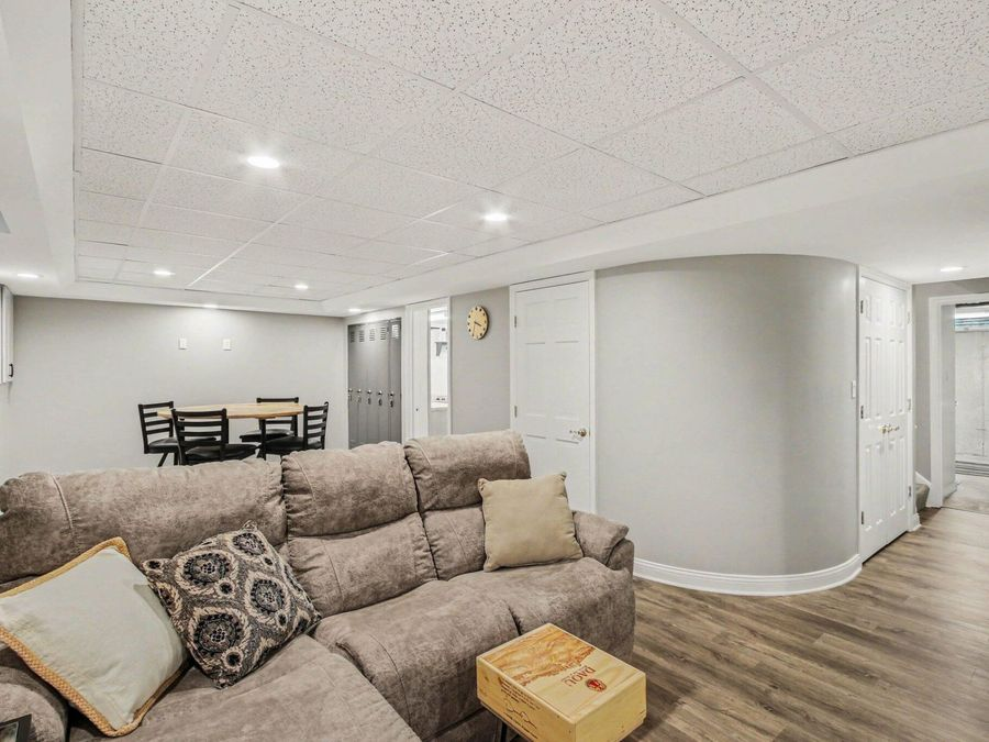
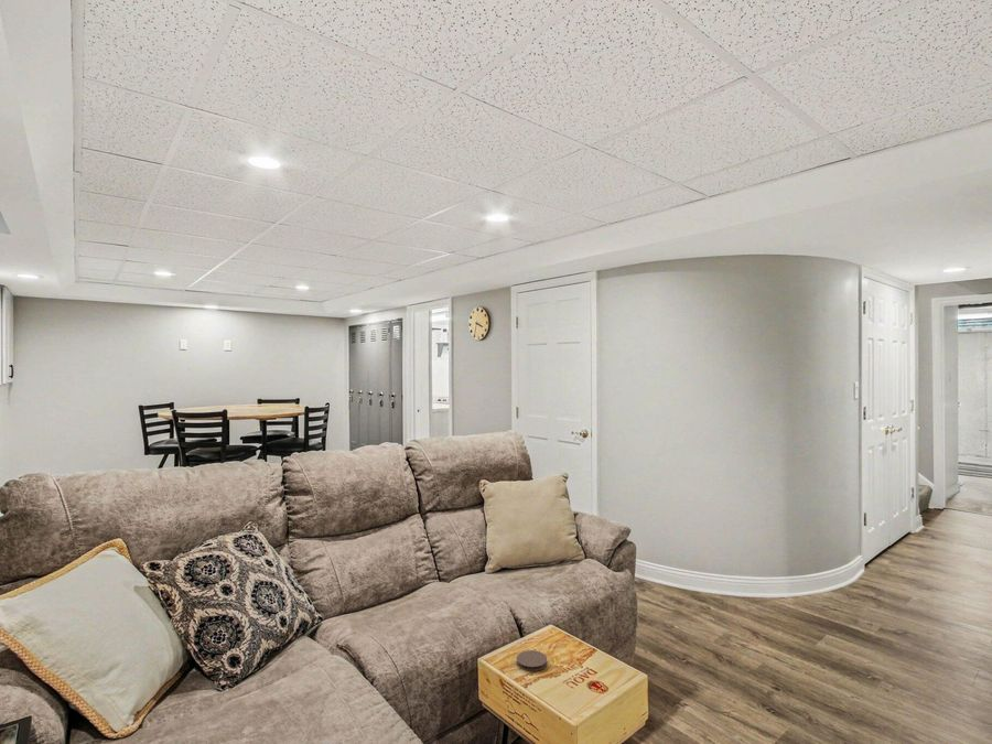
+ coaster (531, 660)
